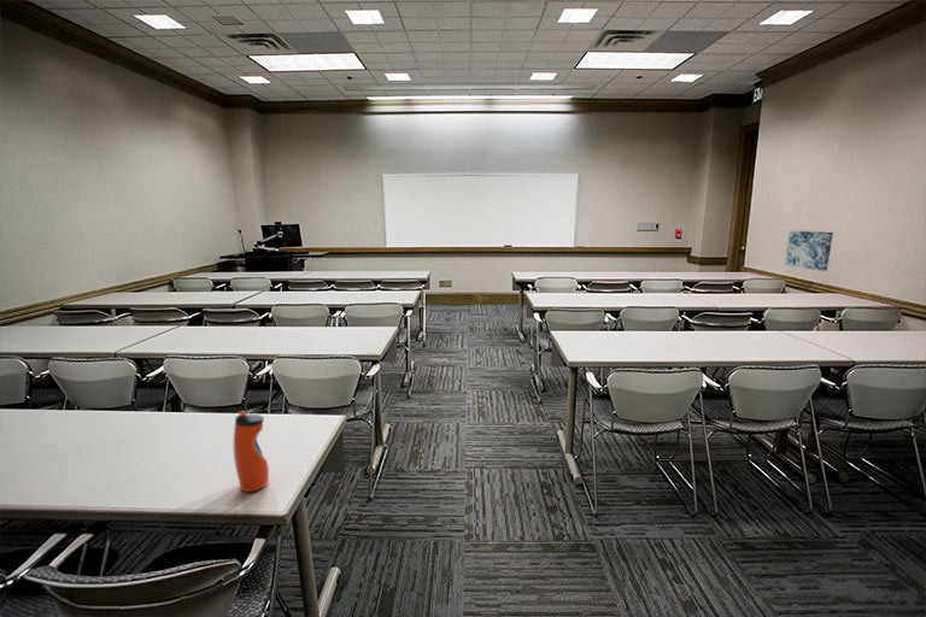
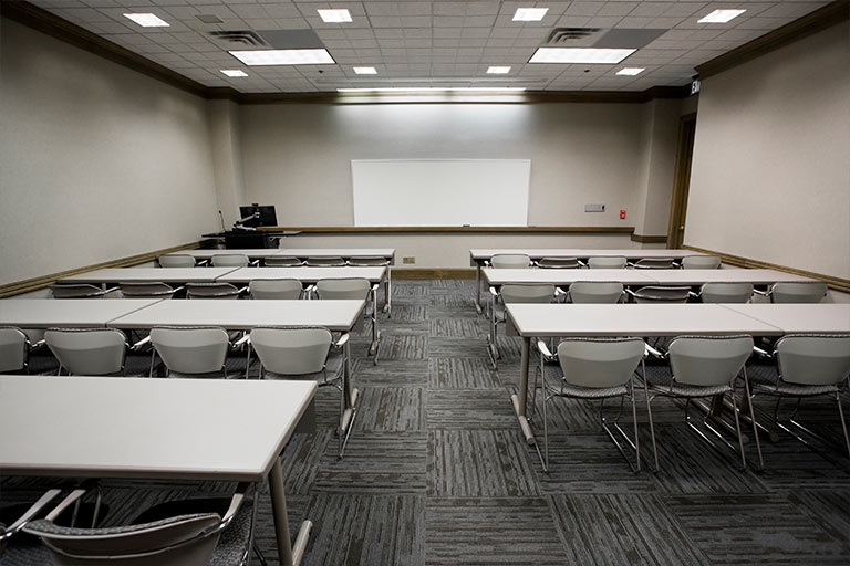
- wall art (807, 249)
- water bottle (250, 448)
